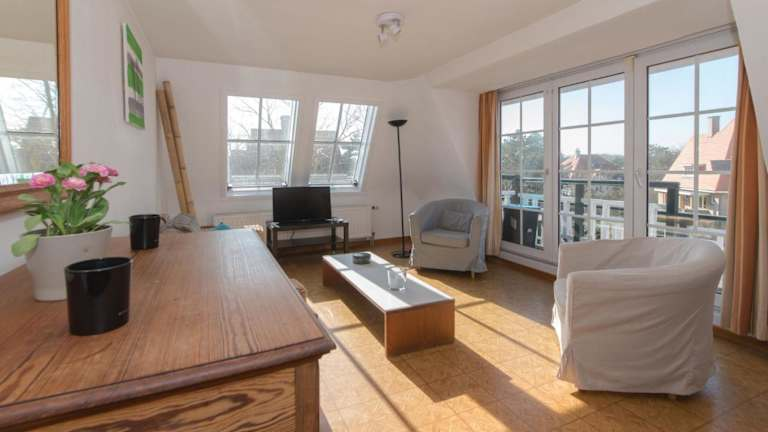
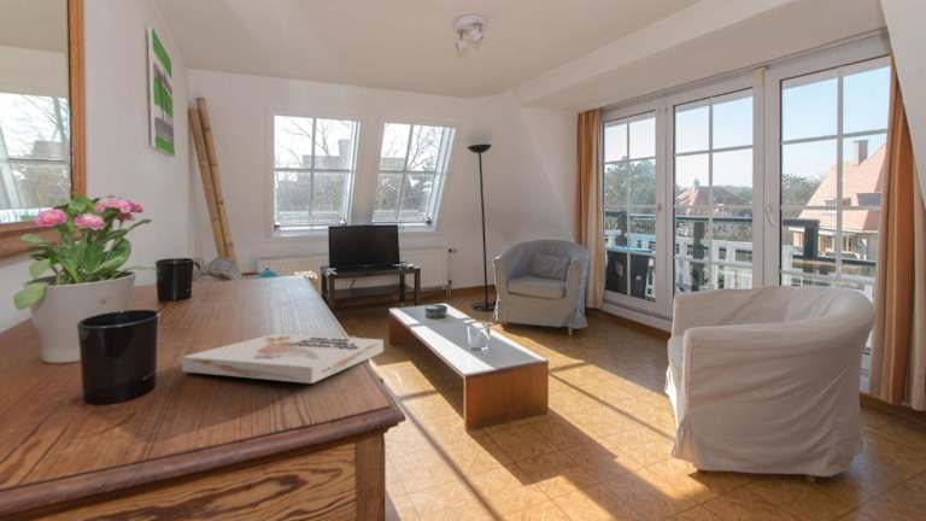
+ book (291, 353)
